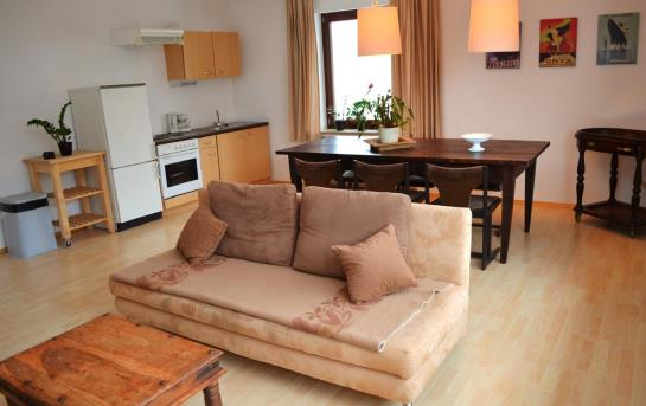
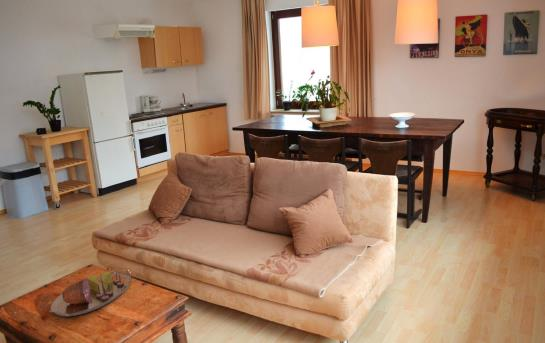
+ serving tray (91, 284)
